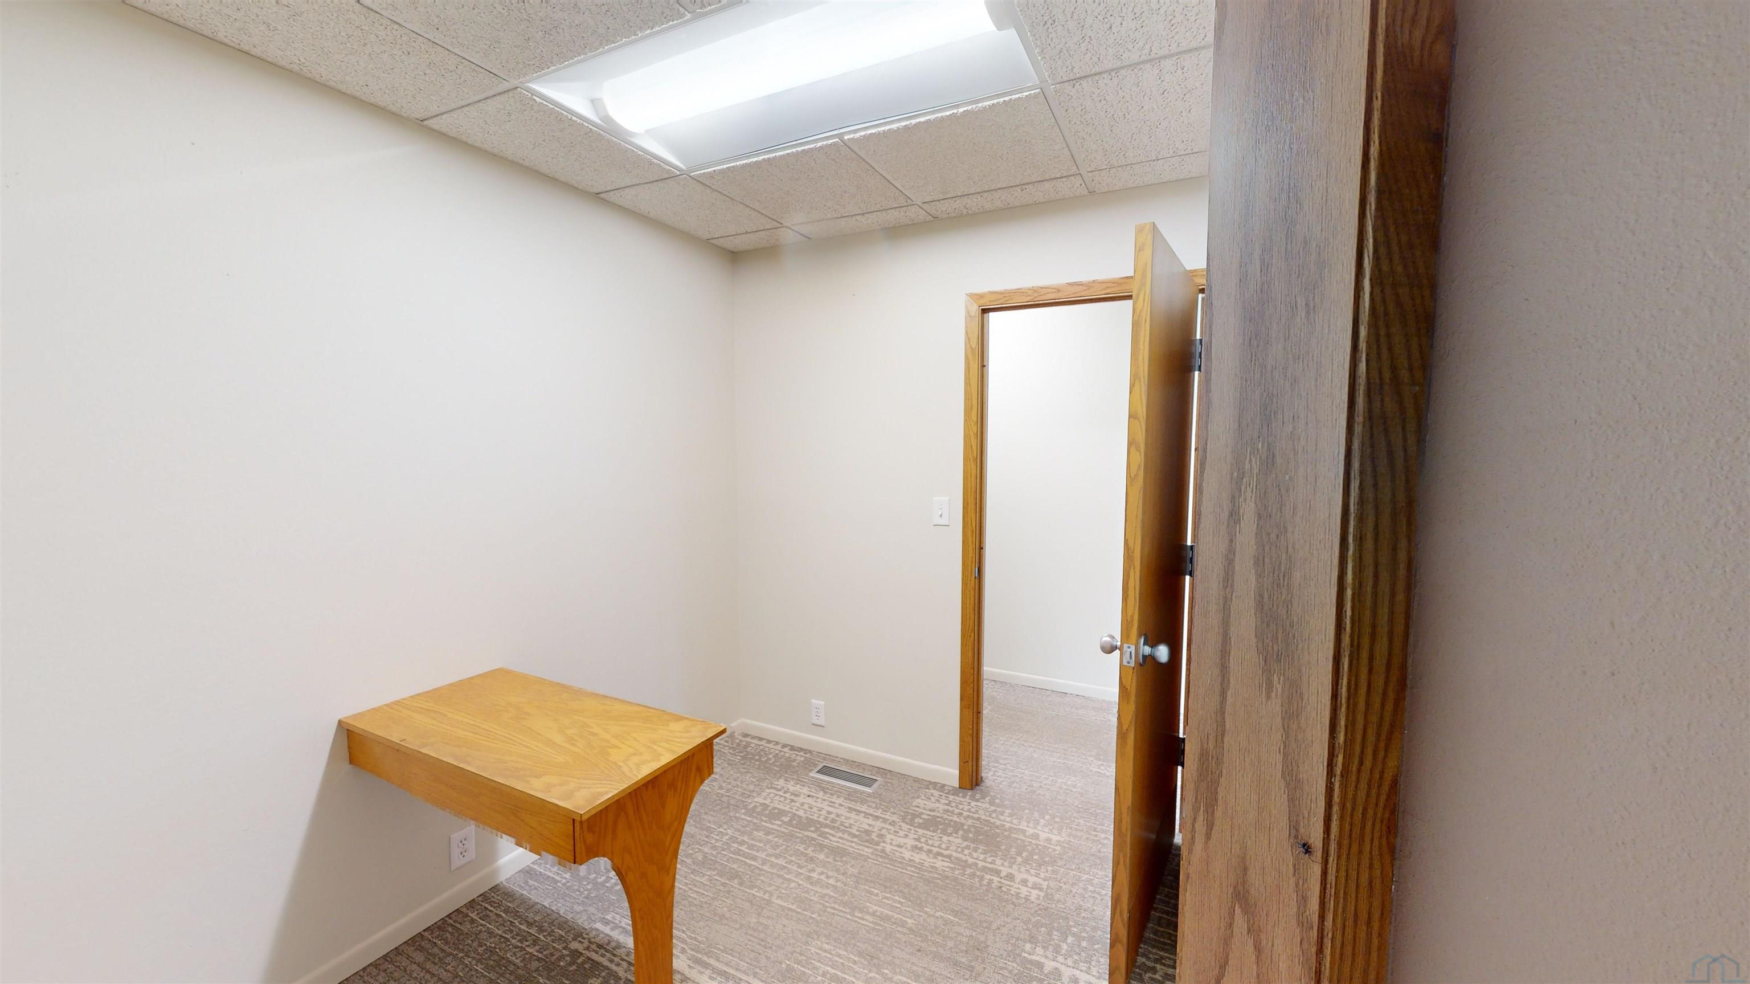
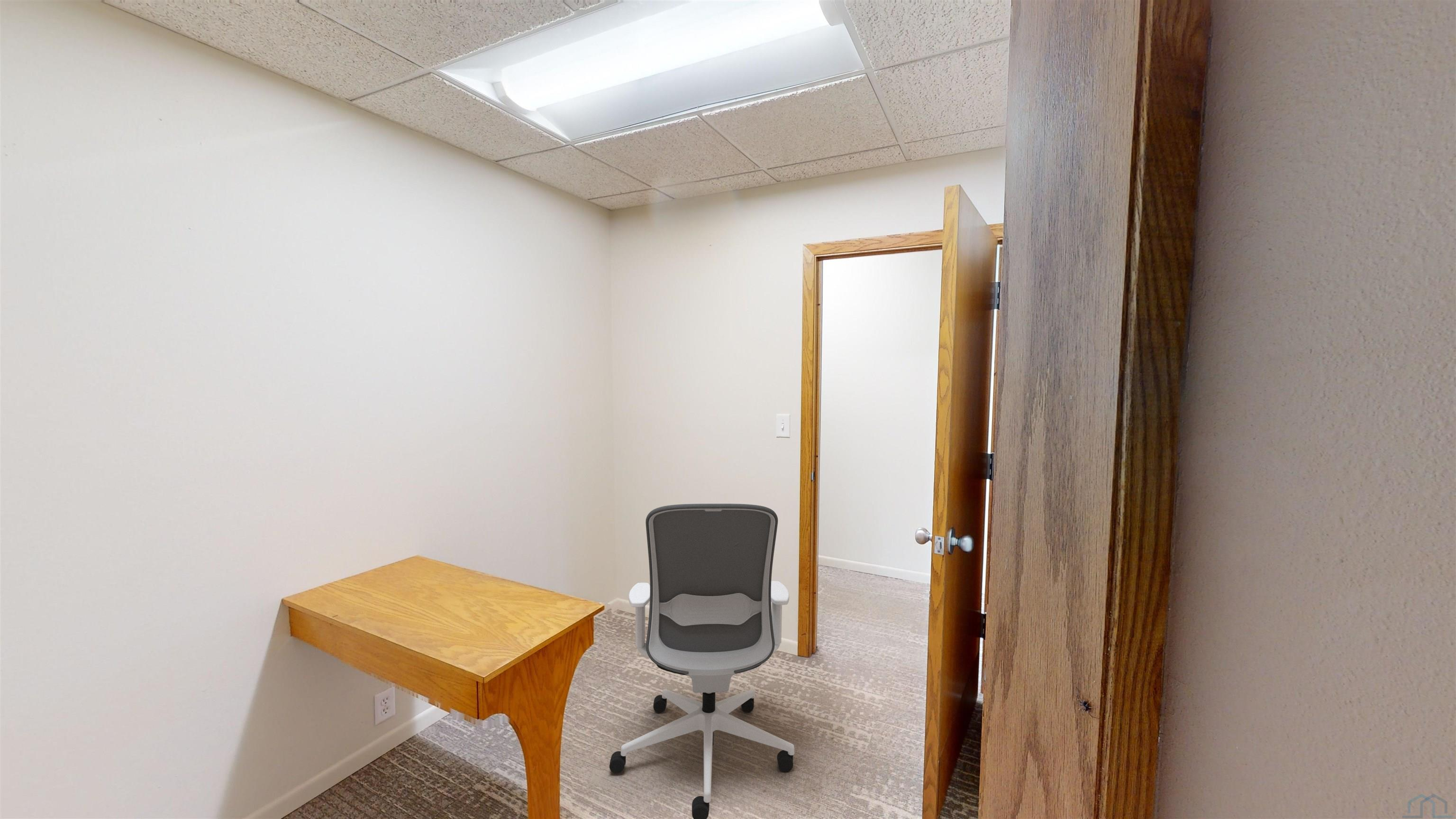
+ office chair (703, 626)
